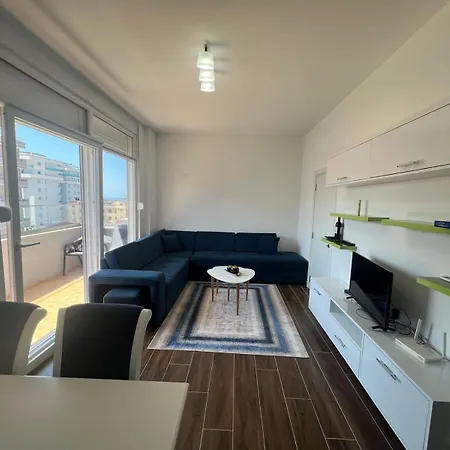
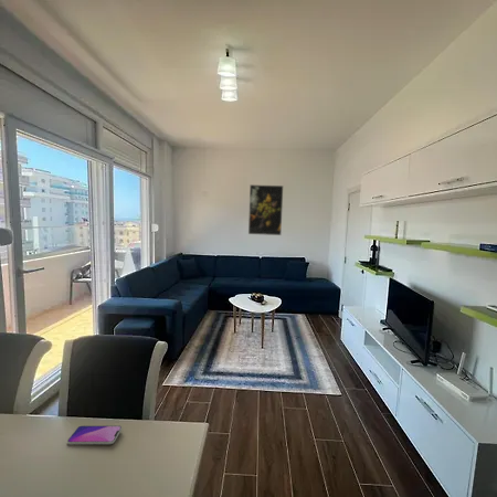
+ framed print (265, 210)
+ smartphone (95, 434)
